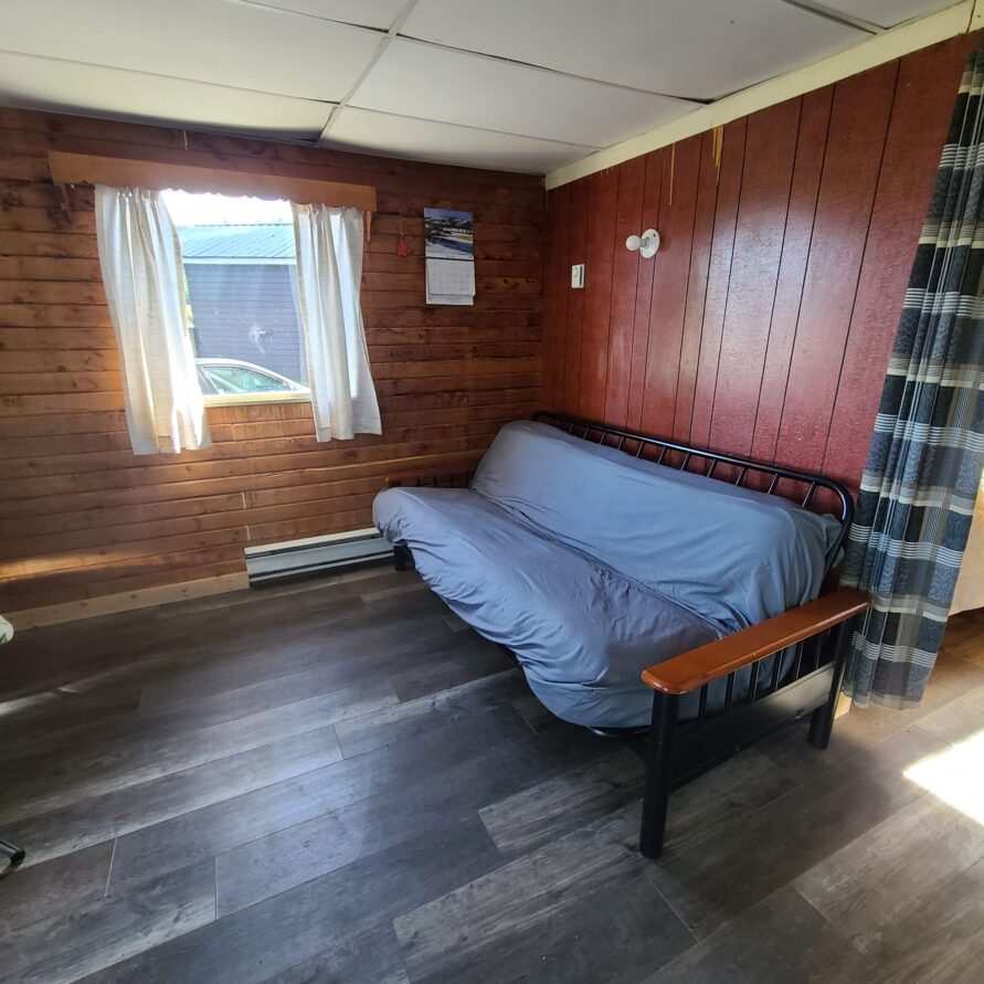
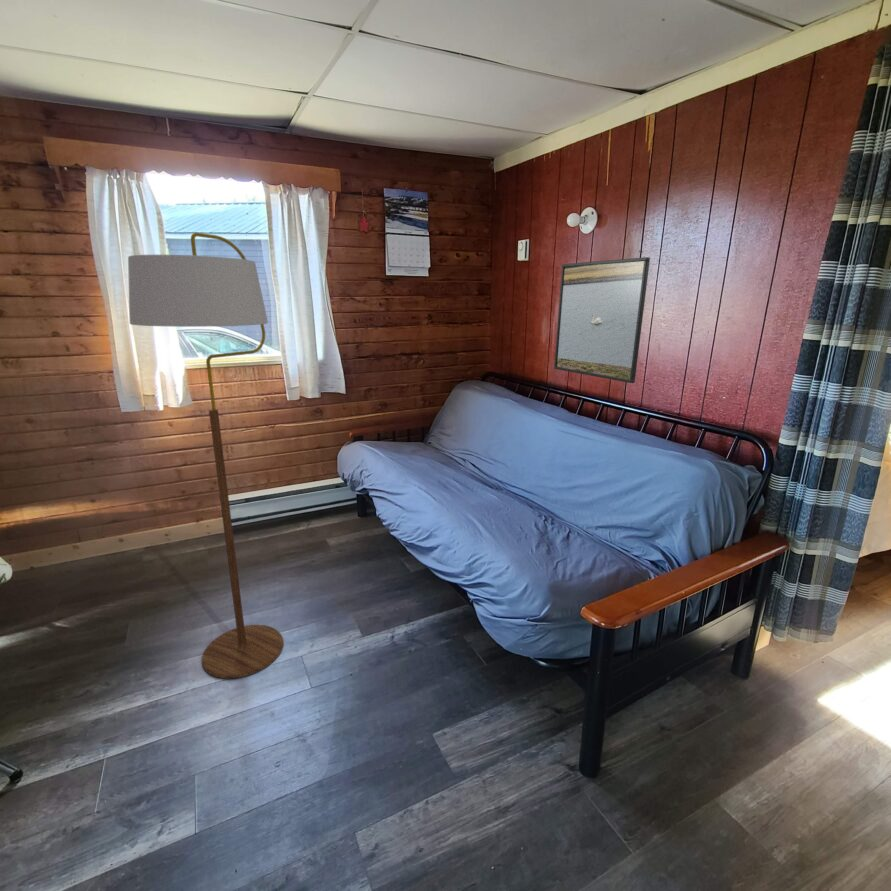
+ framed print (596, 320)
+ floor lamp (224, 465)
